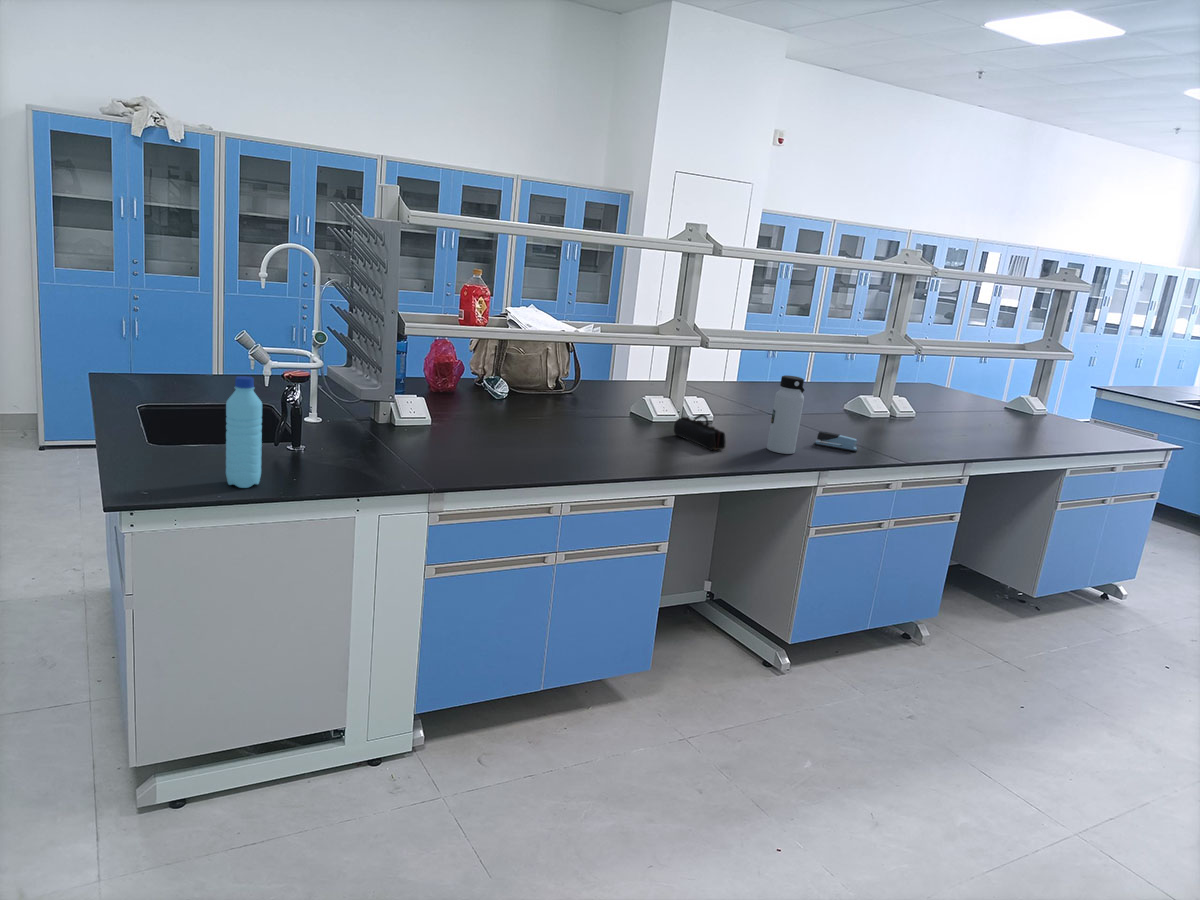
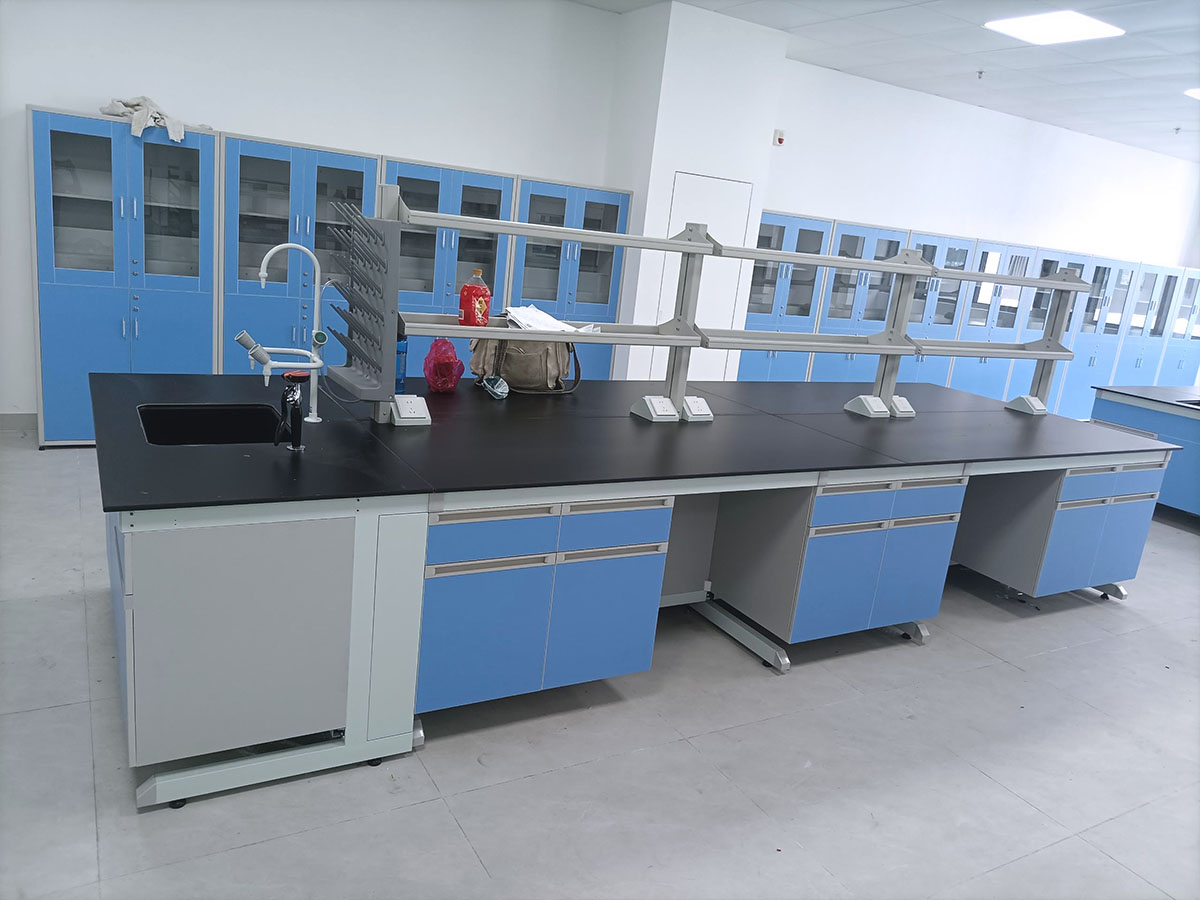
- water bottle (786, 414)
- water bottle (244, 431)
- stapler (836, 440)
- pencil case (699, 428)
